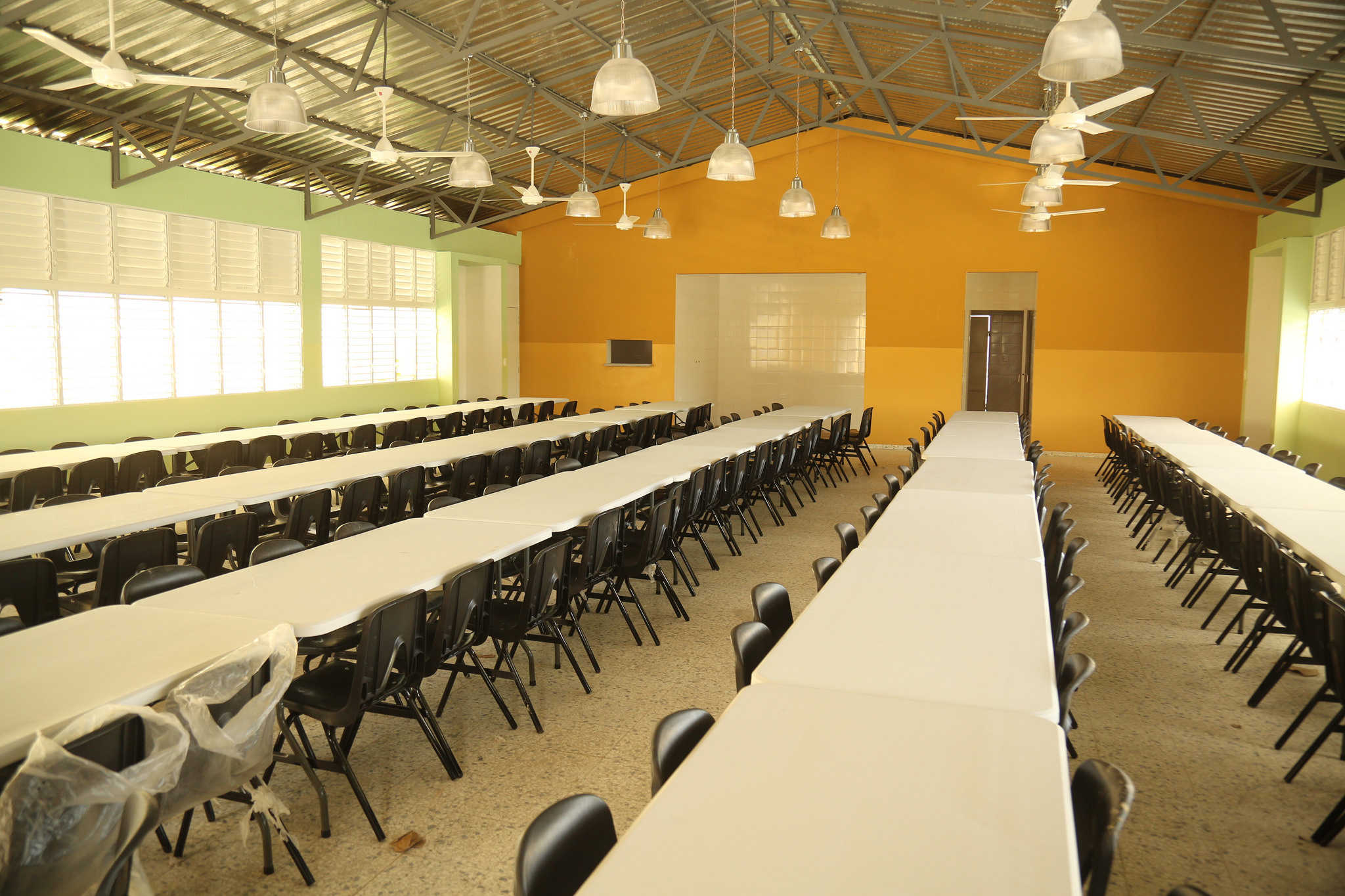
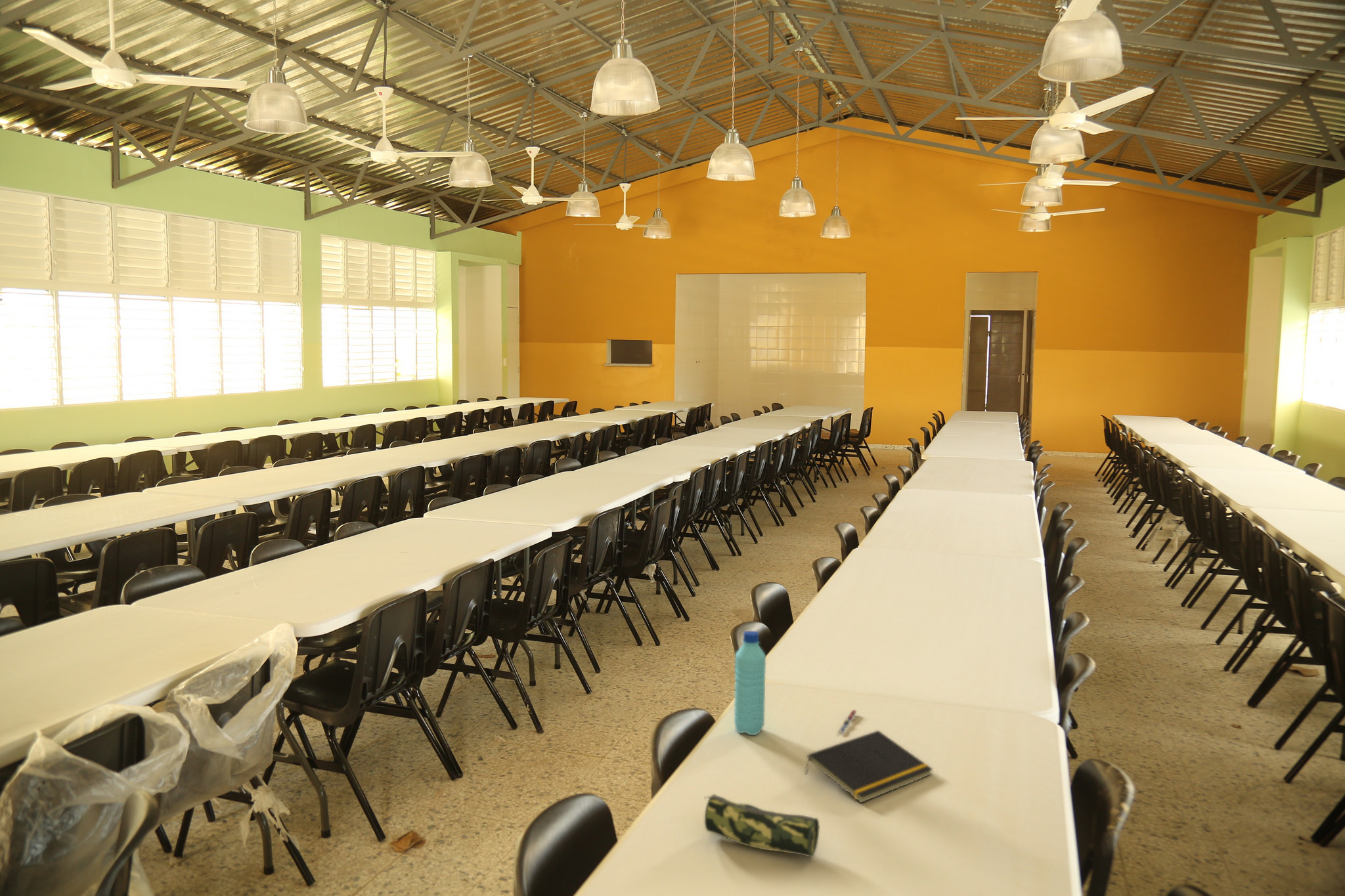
+ water bottle (750, 681)
+ pen (847, 721)
+ pencil case (759, 825)
+ notepad (870, 764)
